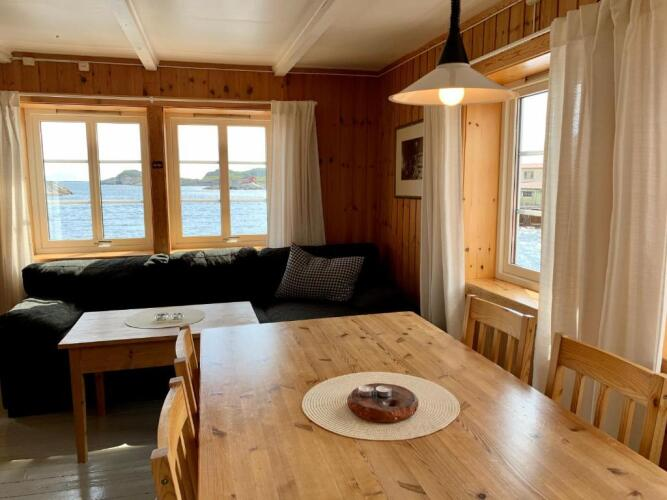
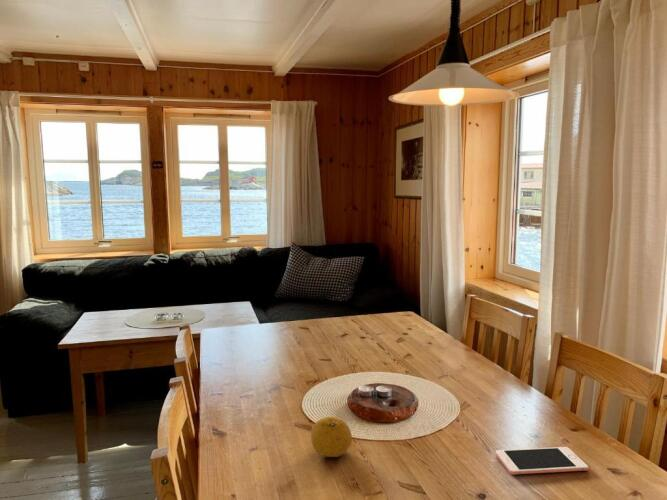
+ cell phone (540, 460)
+ fruit (331, 435)
